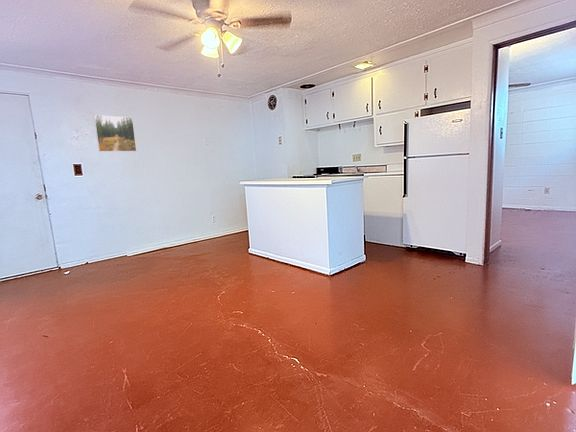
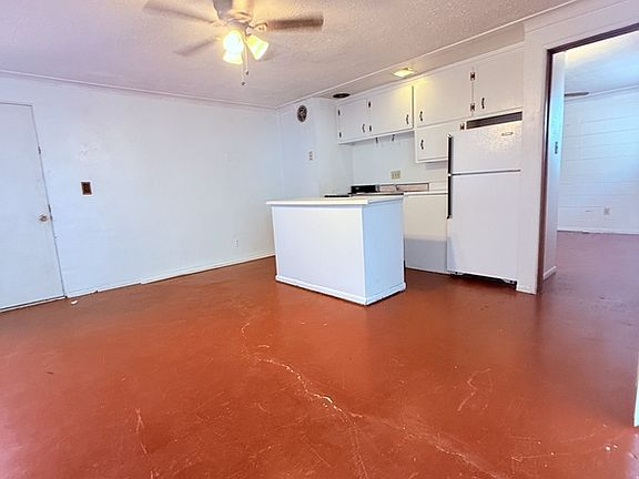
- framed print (116, 134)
